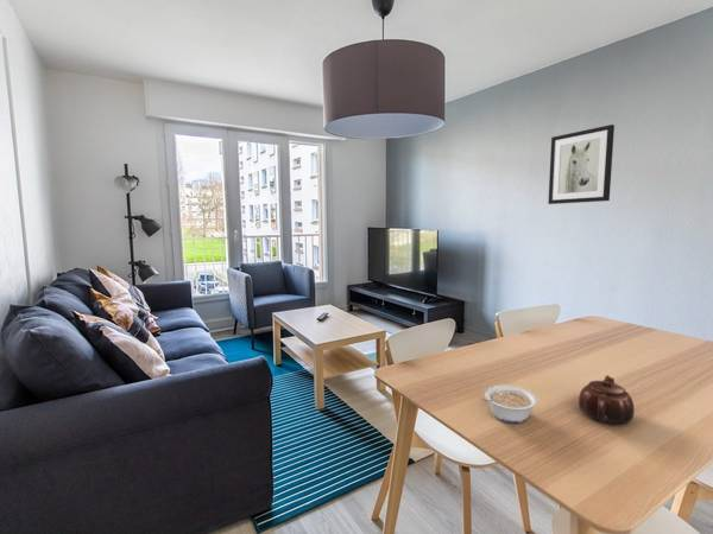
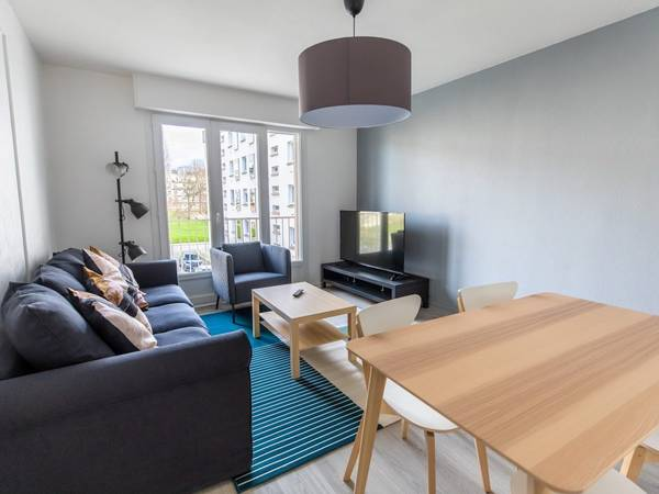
- teapot (605, 395)
- legume (509, 403)
- wall art (579, 167)
